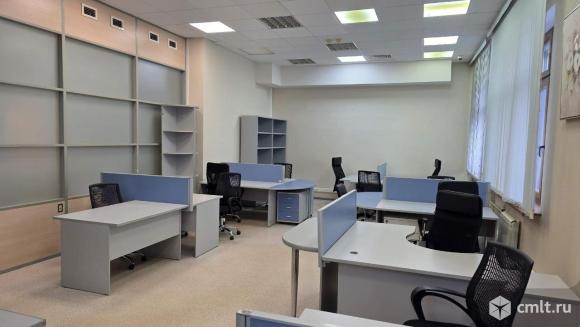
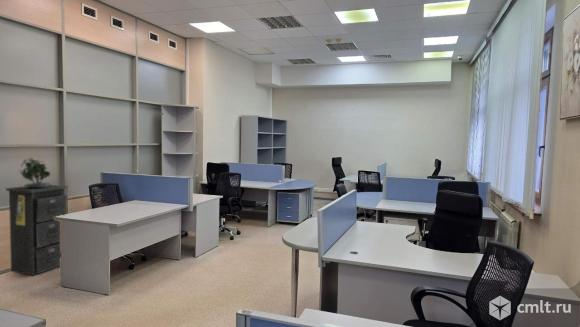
+ potted plant (36, 172)
+ filing cabinet (40, 228)
